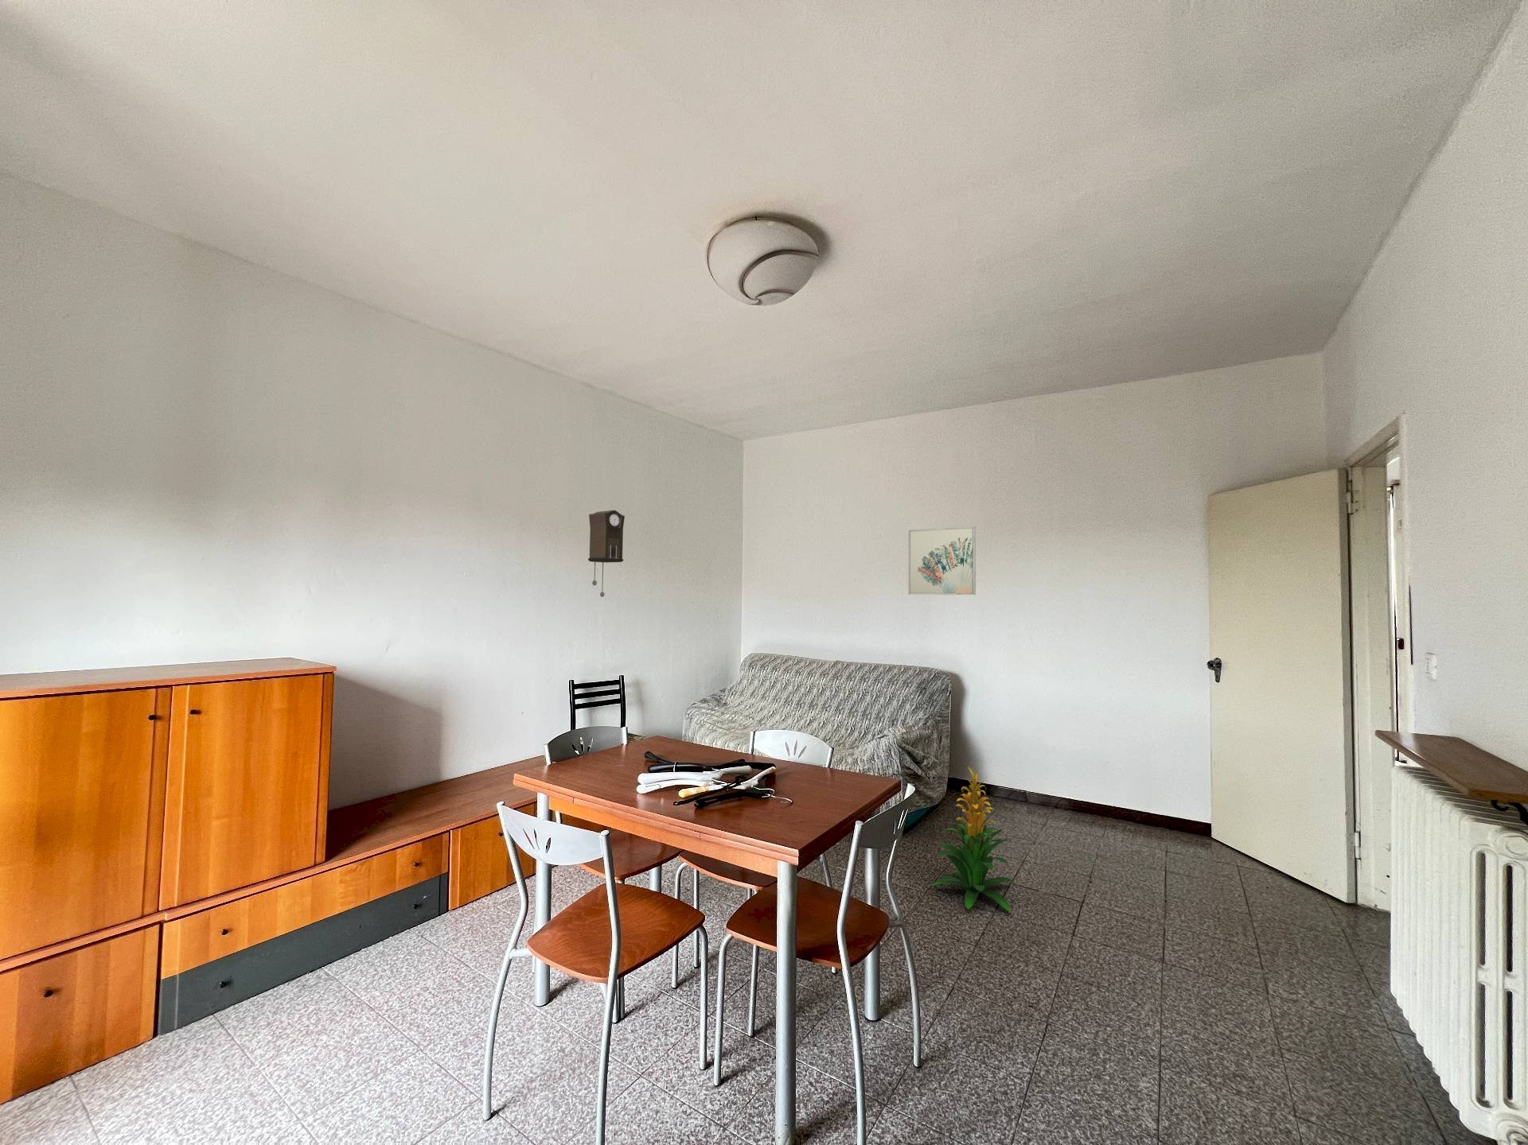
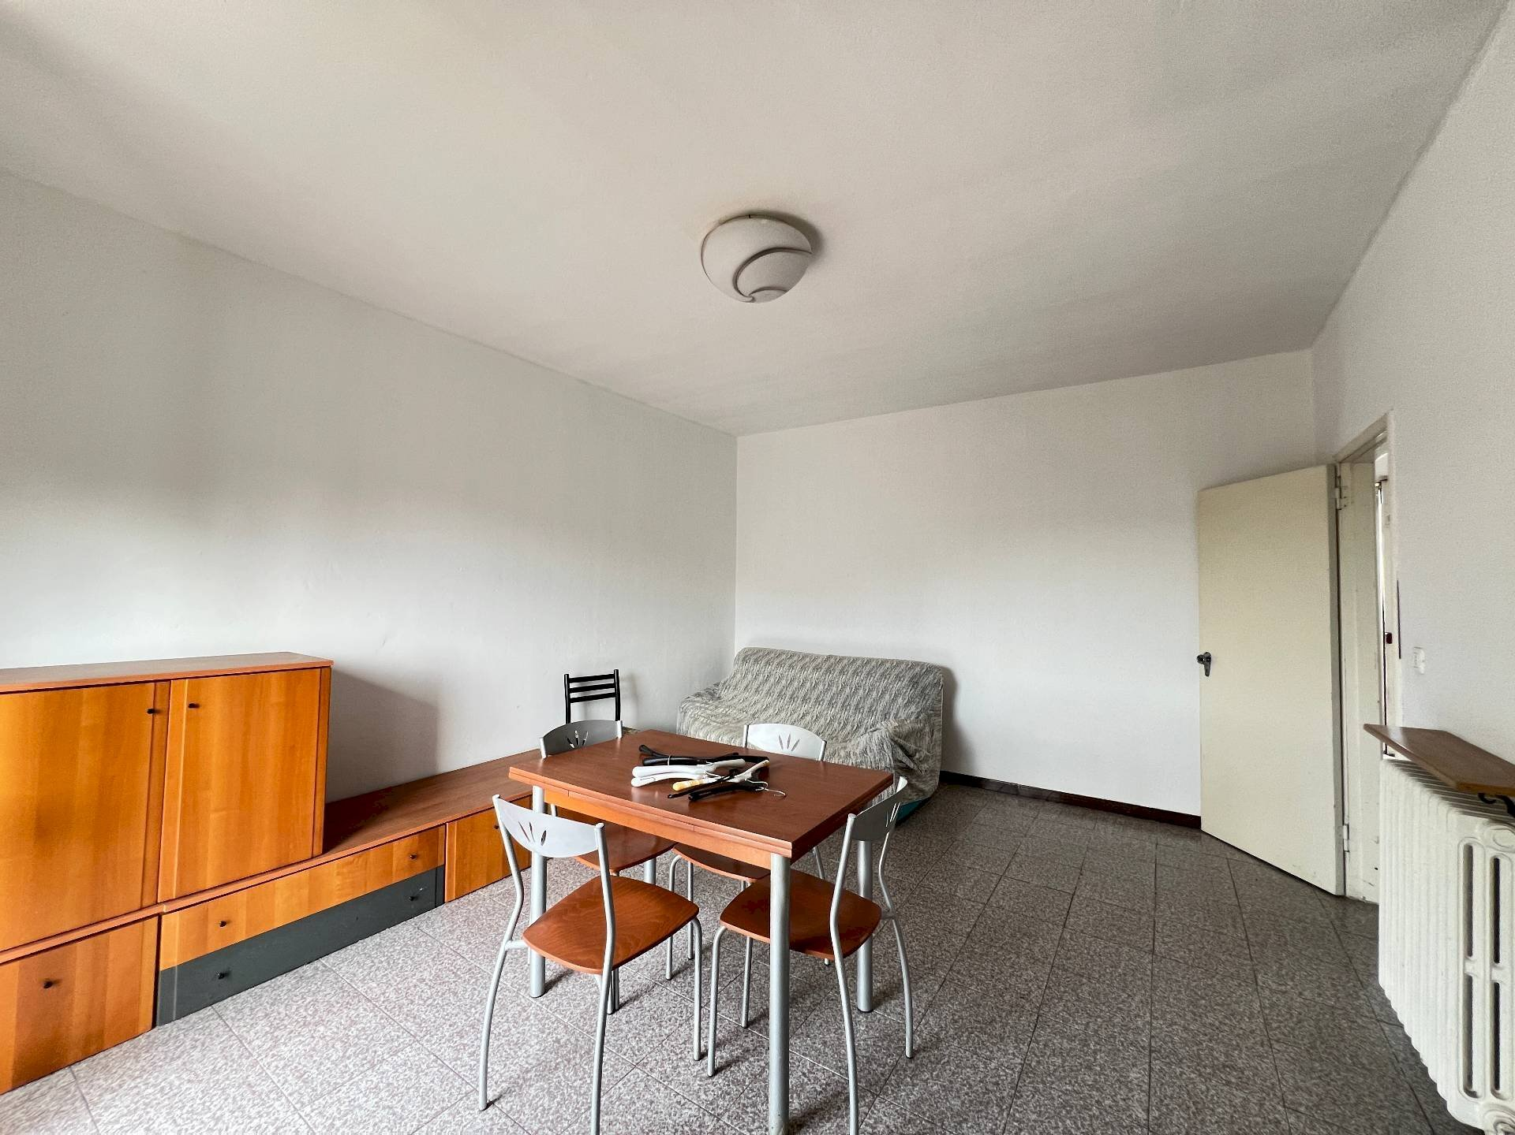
- wall art (941, 562)
- indoor plant (975, 830)
- pendulum clock (605, 553)
